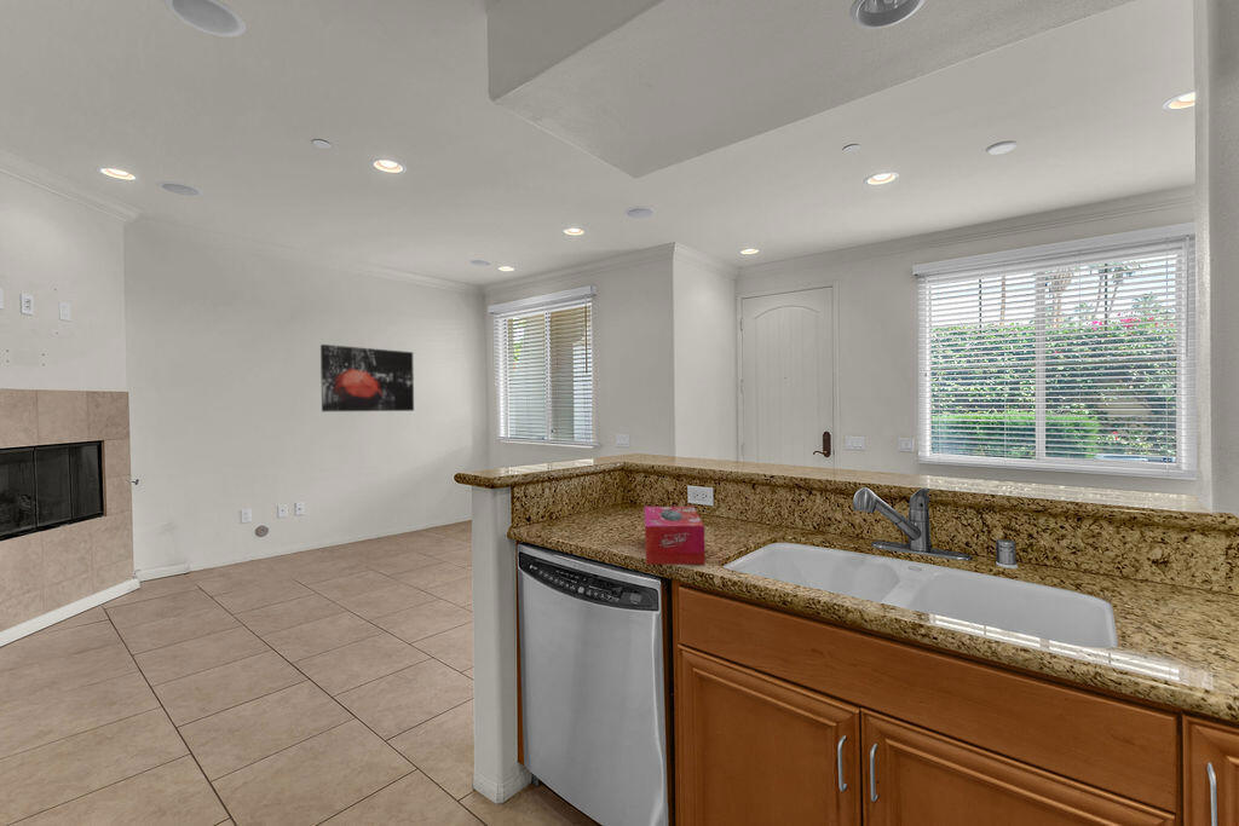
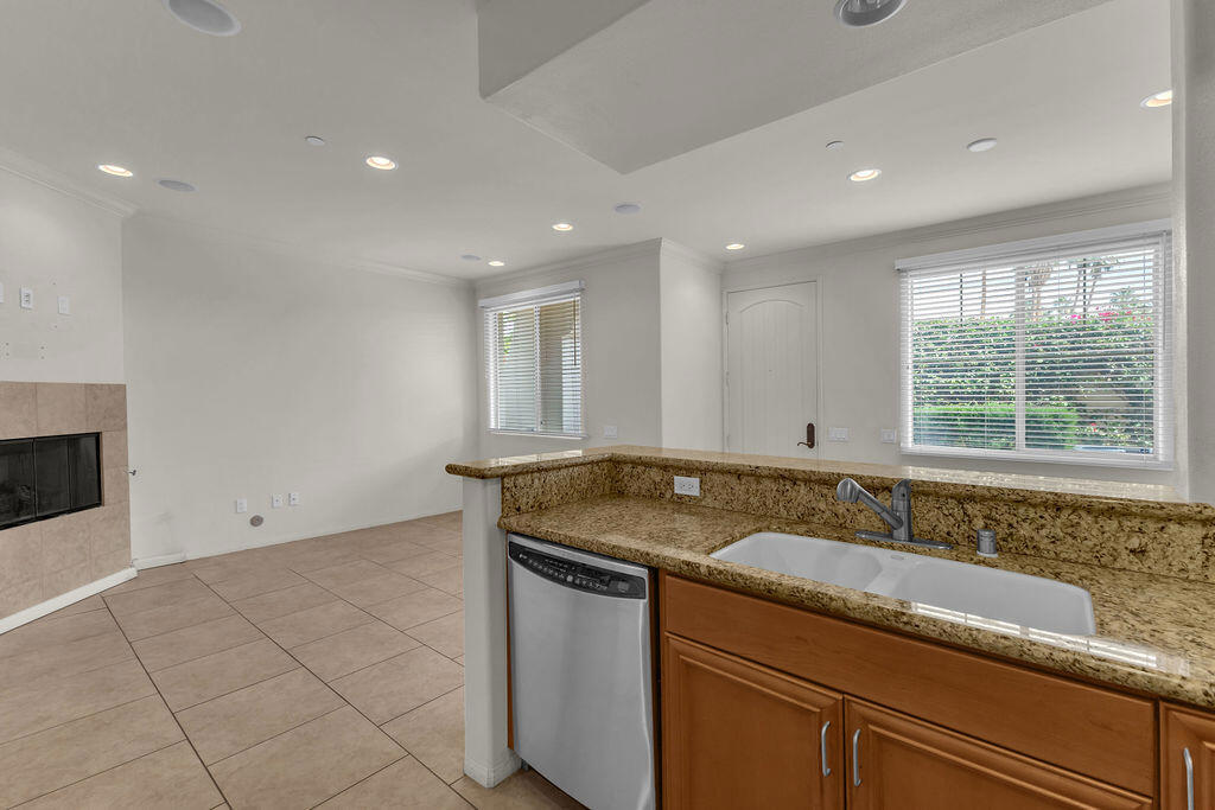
- tissue box (672, 532)
- wall art (370, 380)
